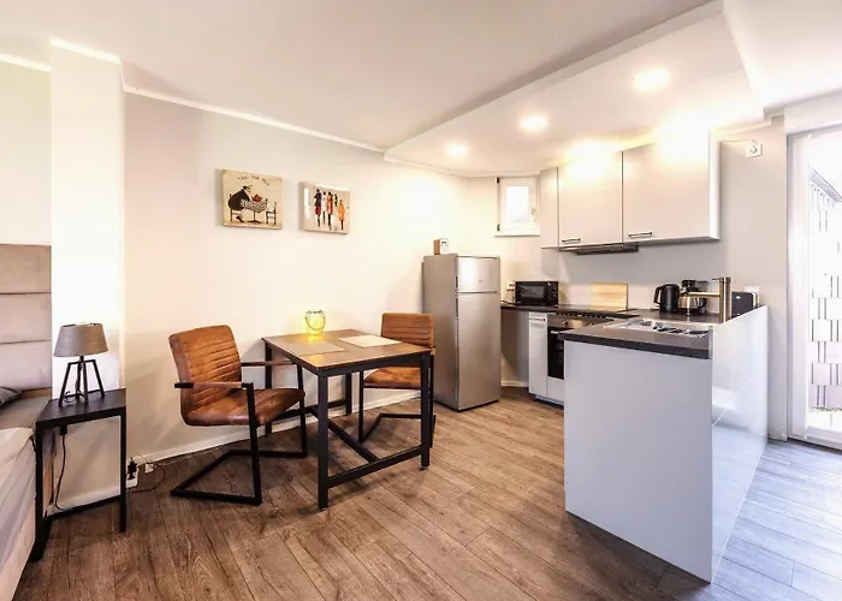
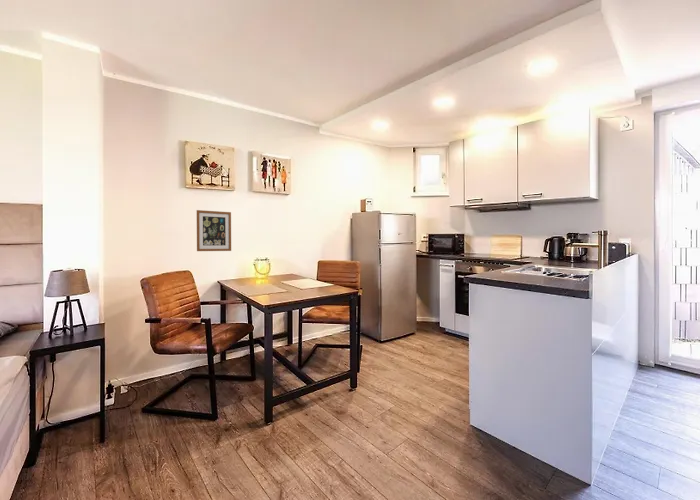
+ wall art (214, 231)
